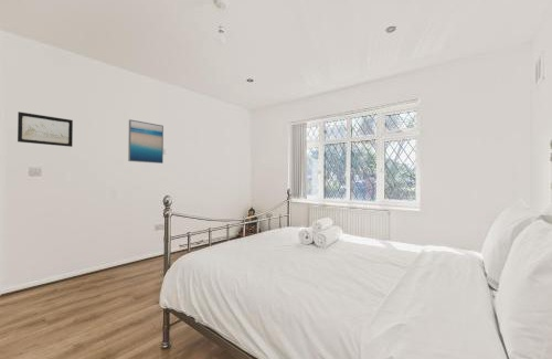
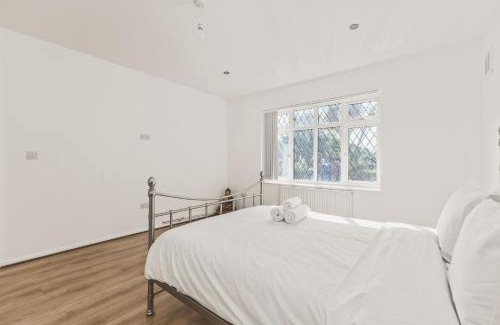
- wall art (46, 129)
- wall art (146, 142)
